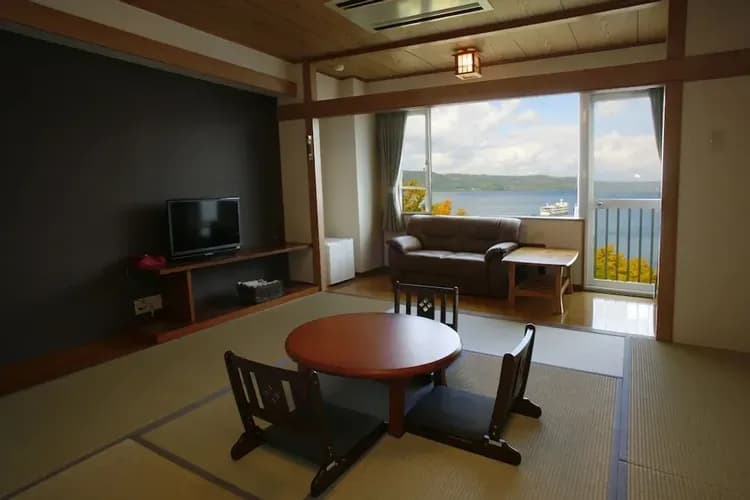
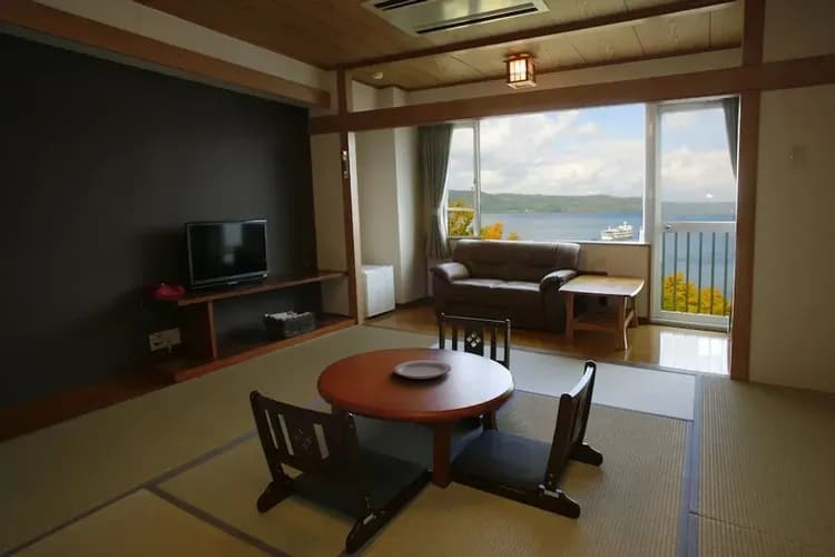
+ plate (422, 370)
